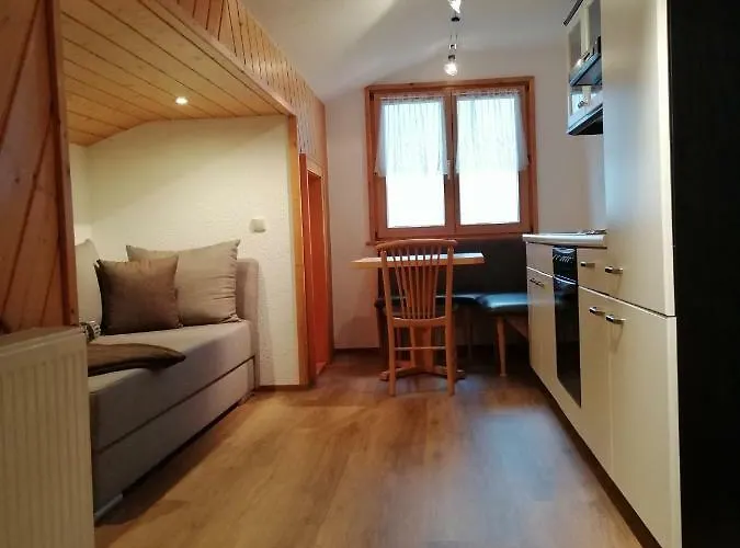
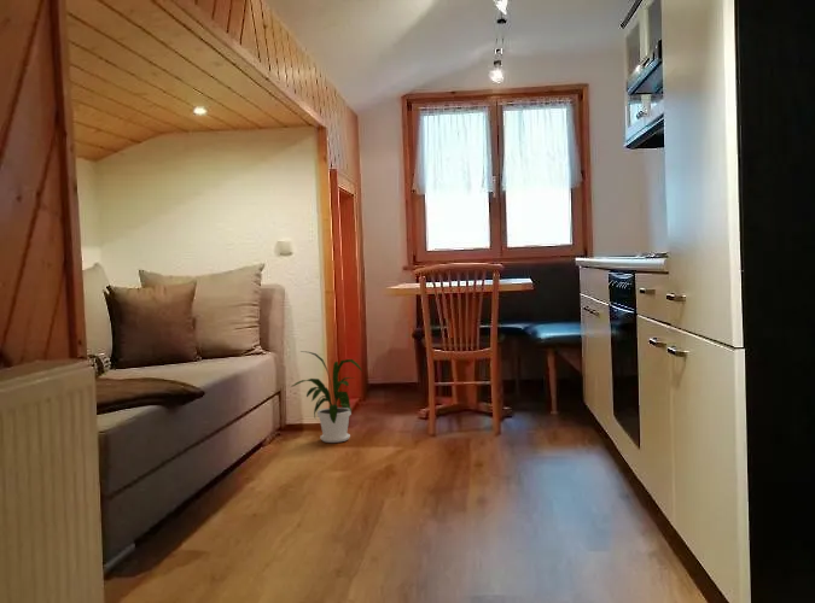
+ house plant (330, 396)
